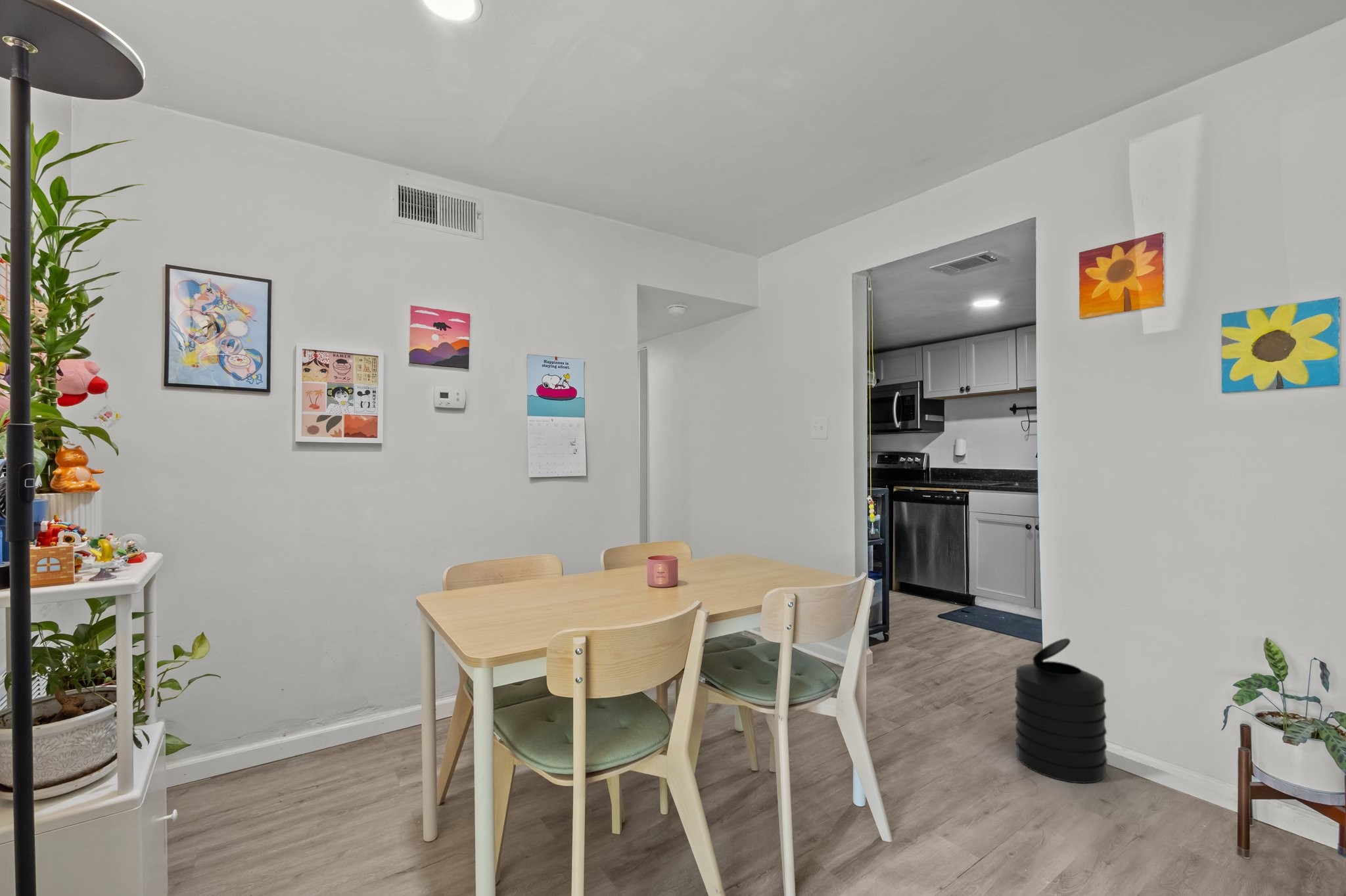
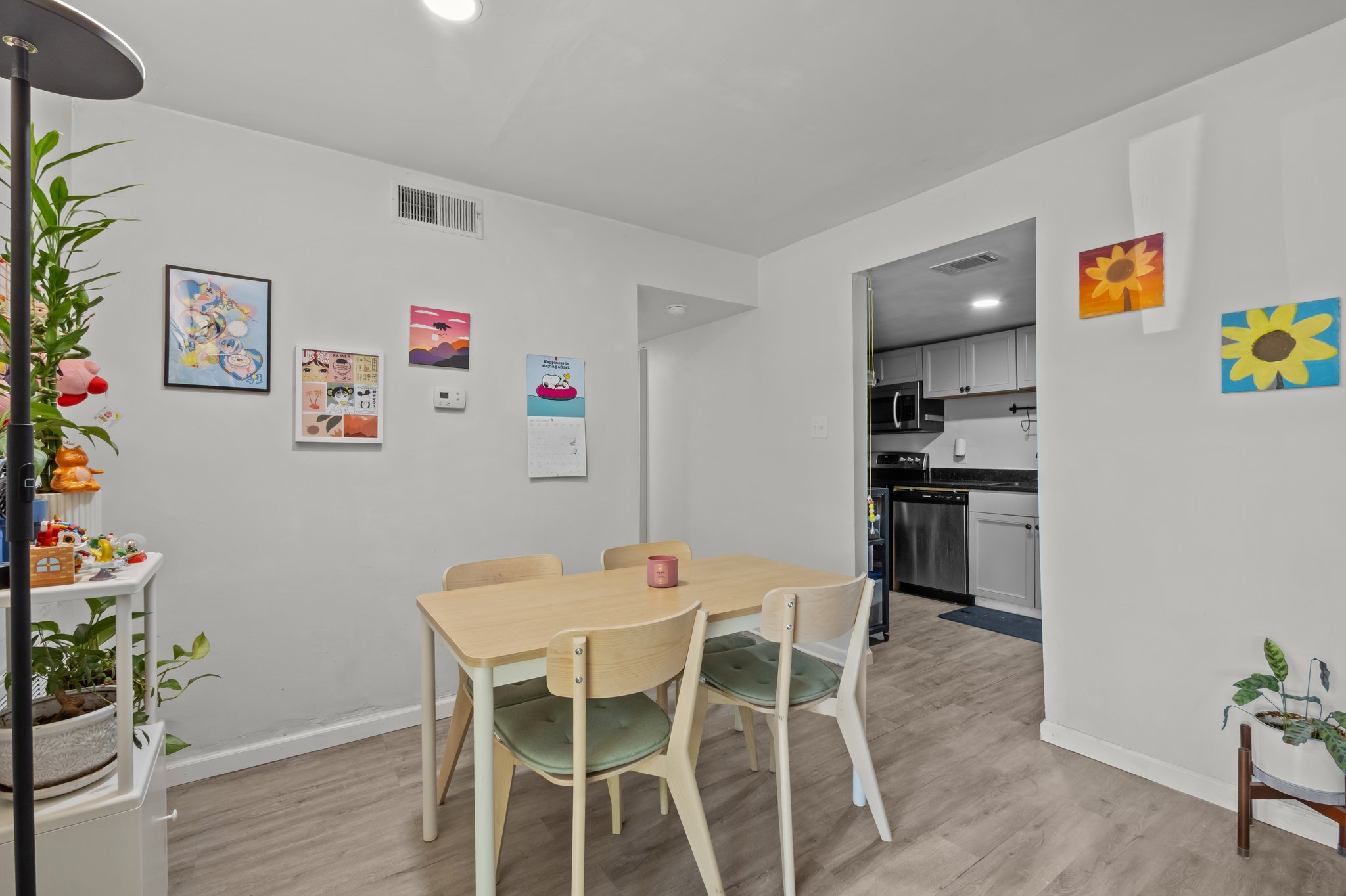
- trash can (1059, 700)
